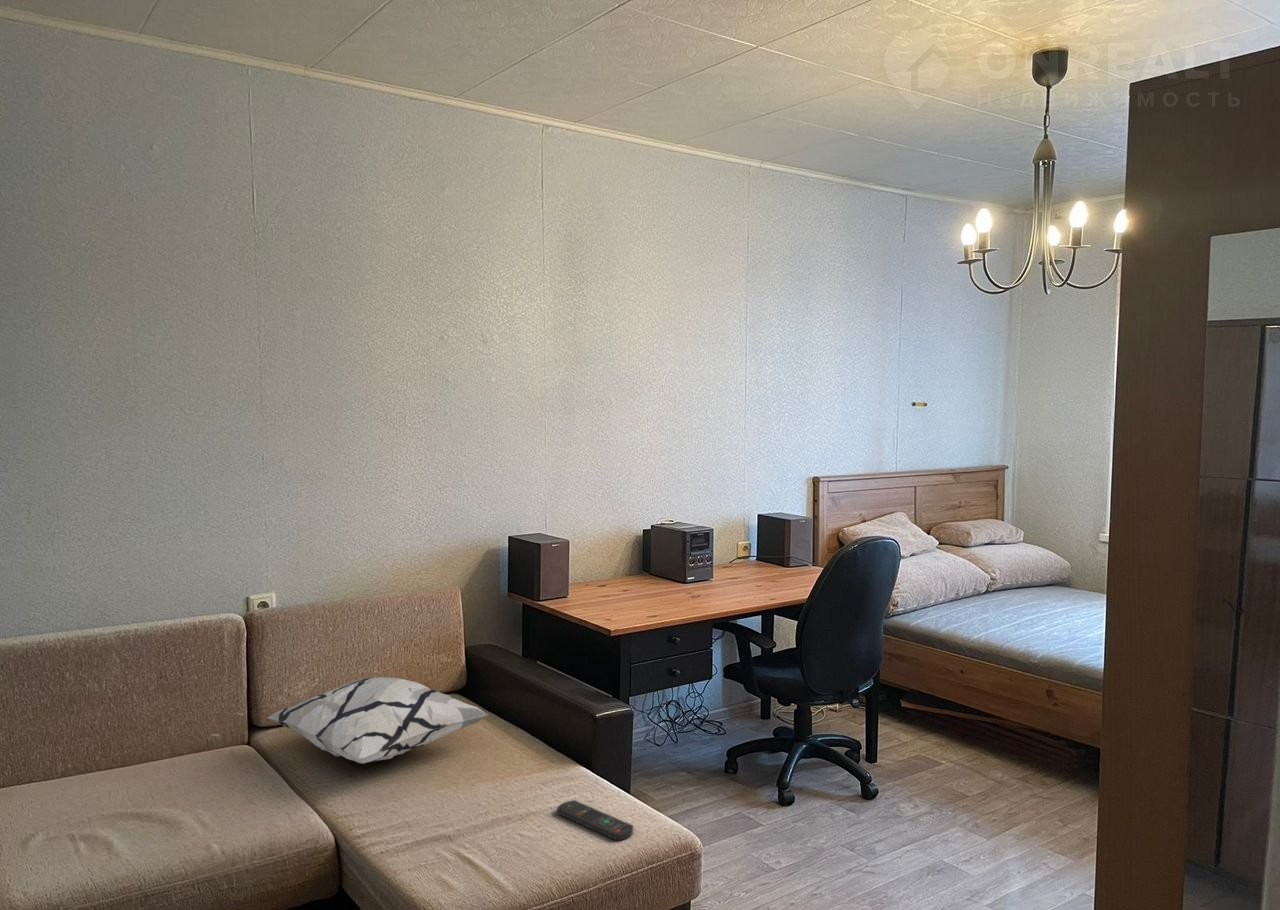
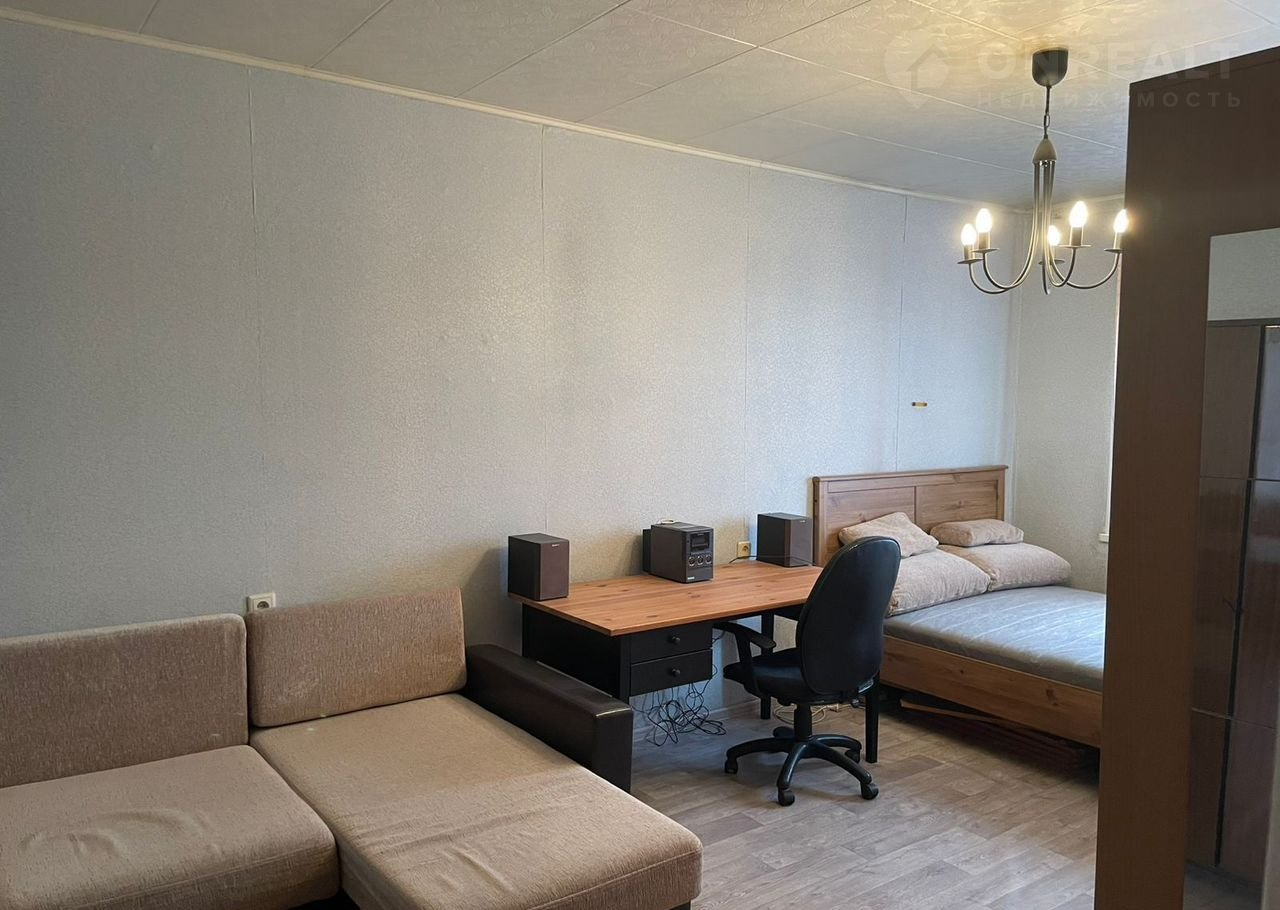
- remote control (594, 819)
- decorative pillow (379, 716)
